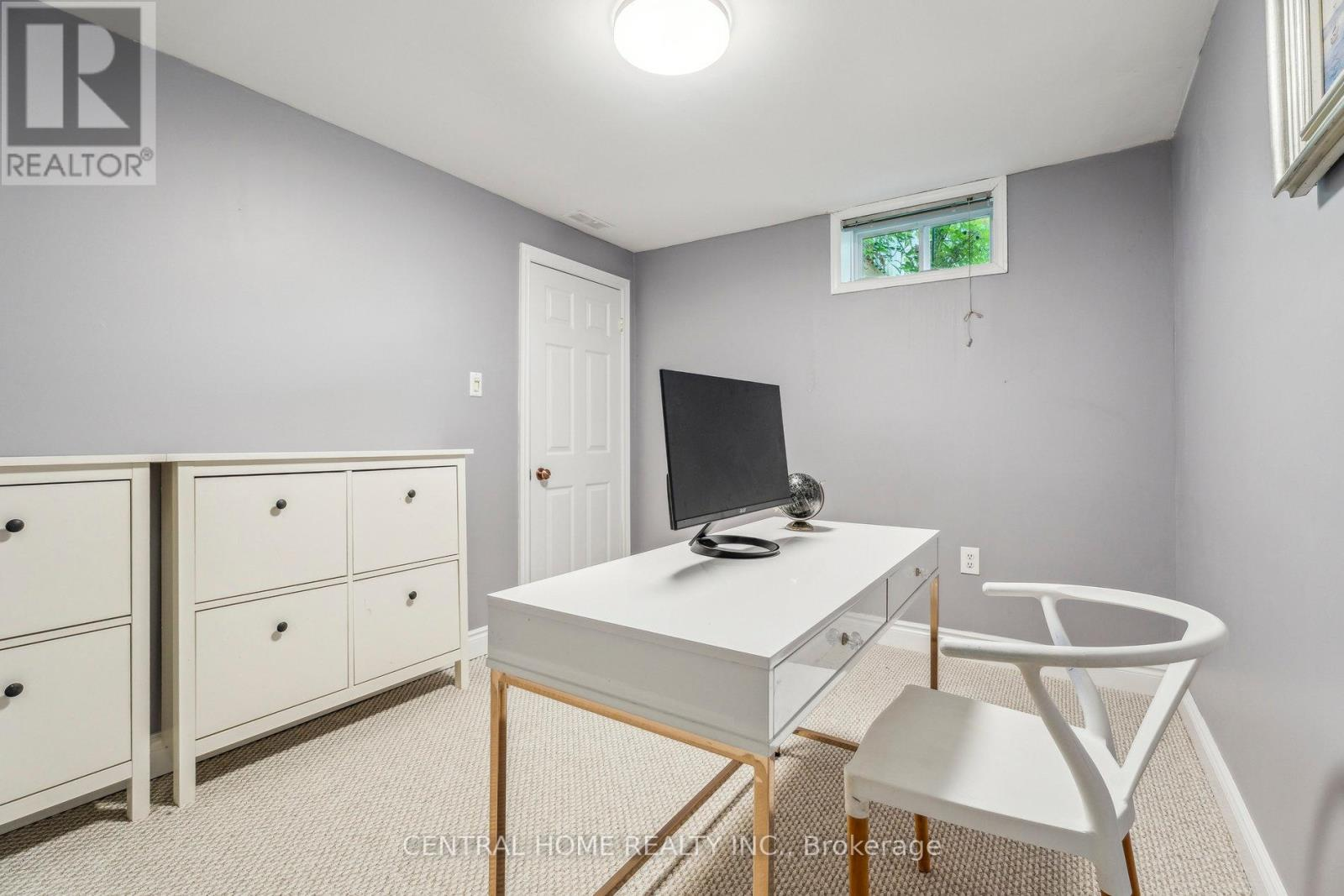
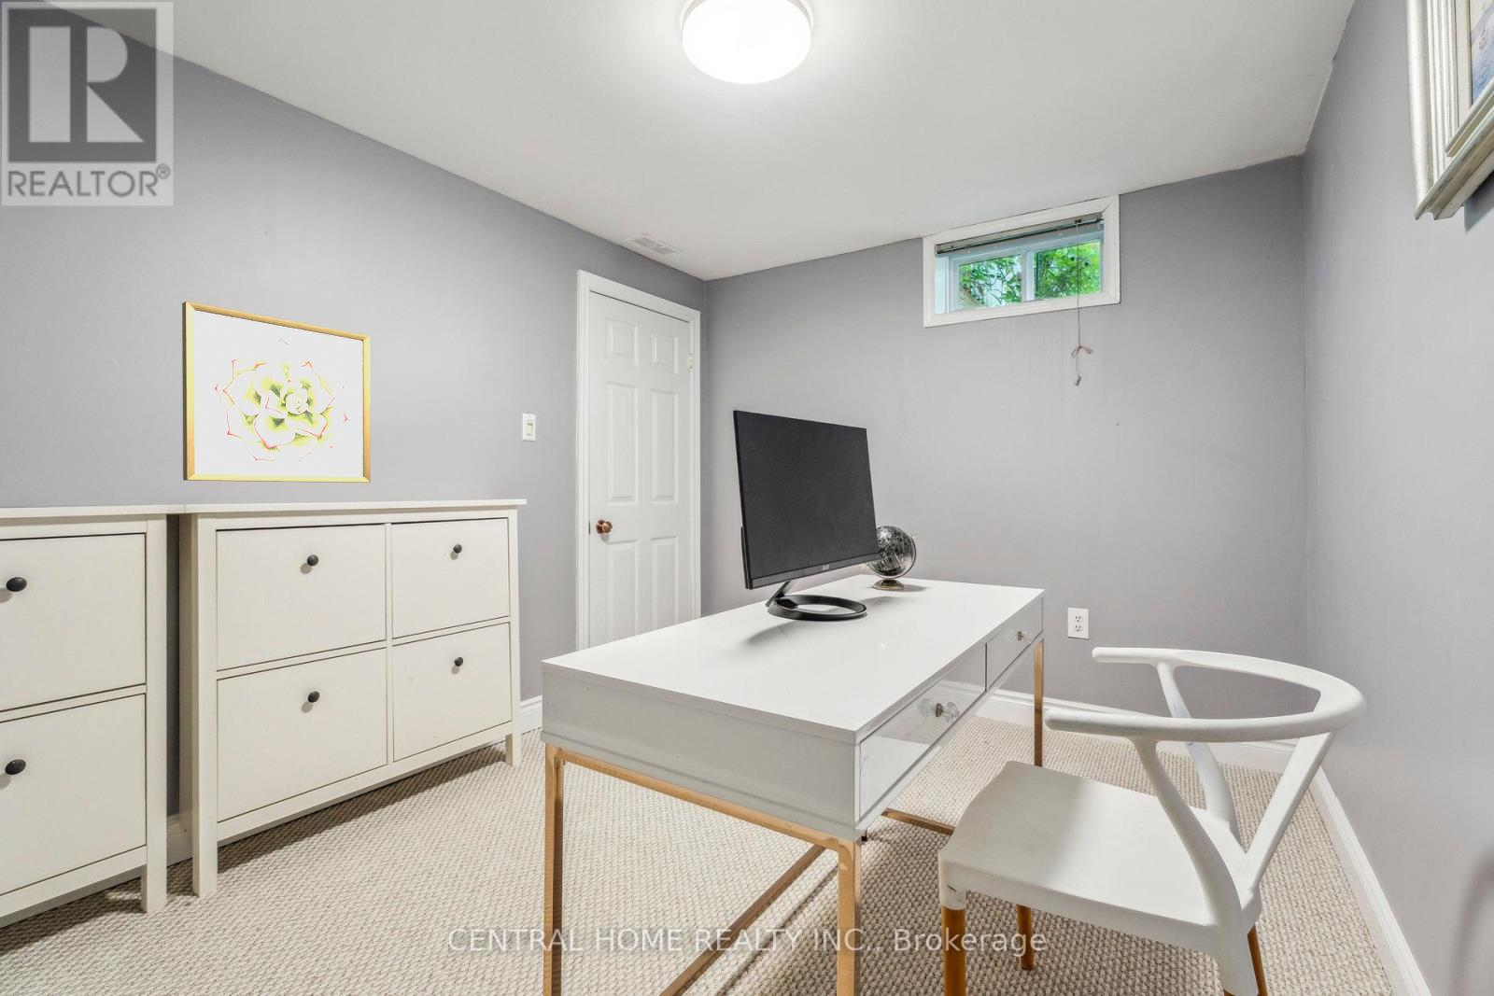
+ wall art (285, 401)
